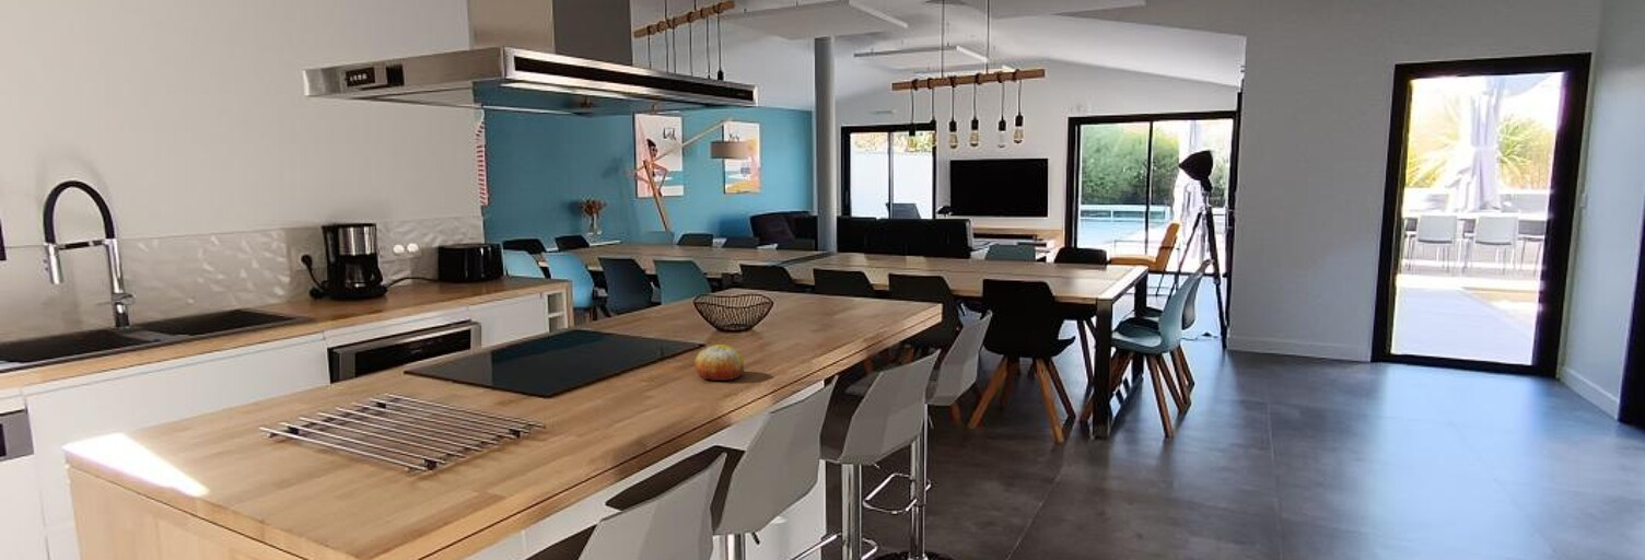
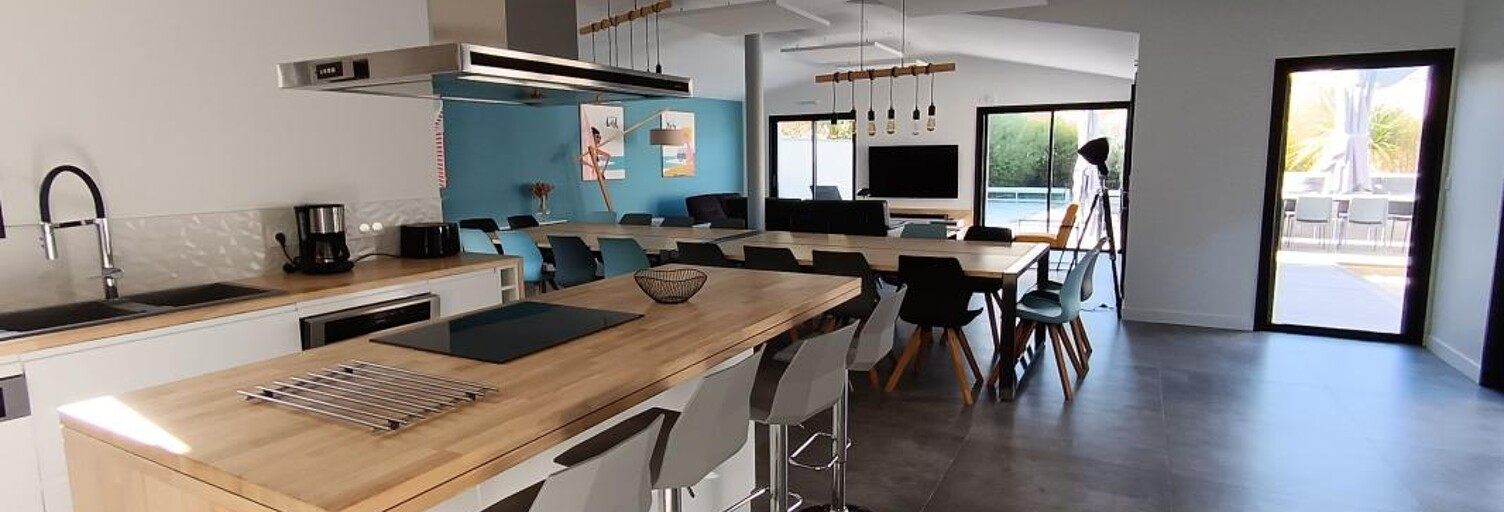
- fruit (719, 361)
